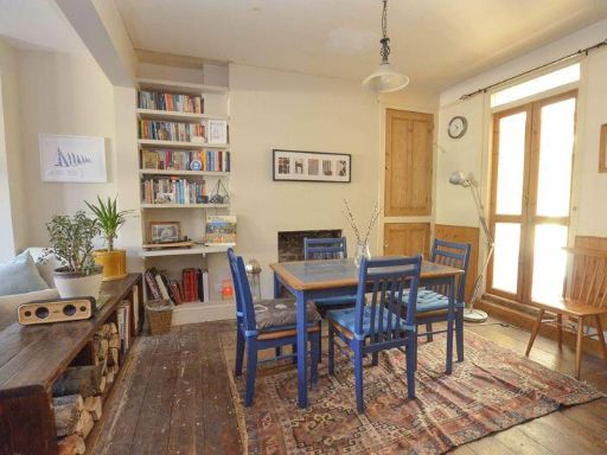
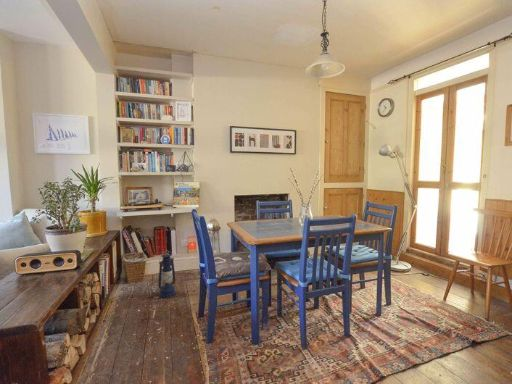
+ lantern (166, 272)
